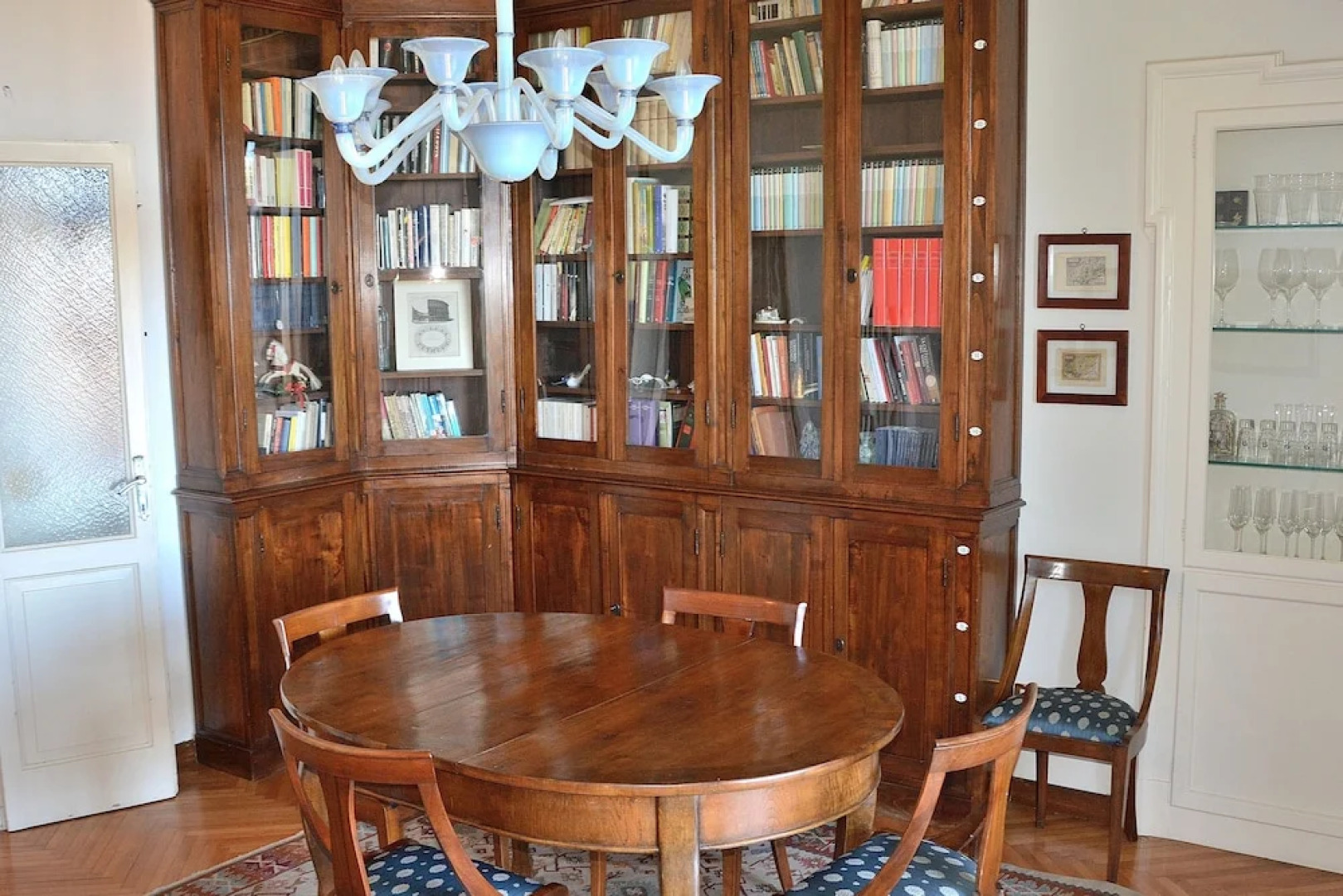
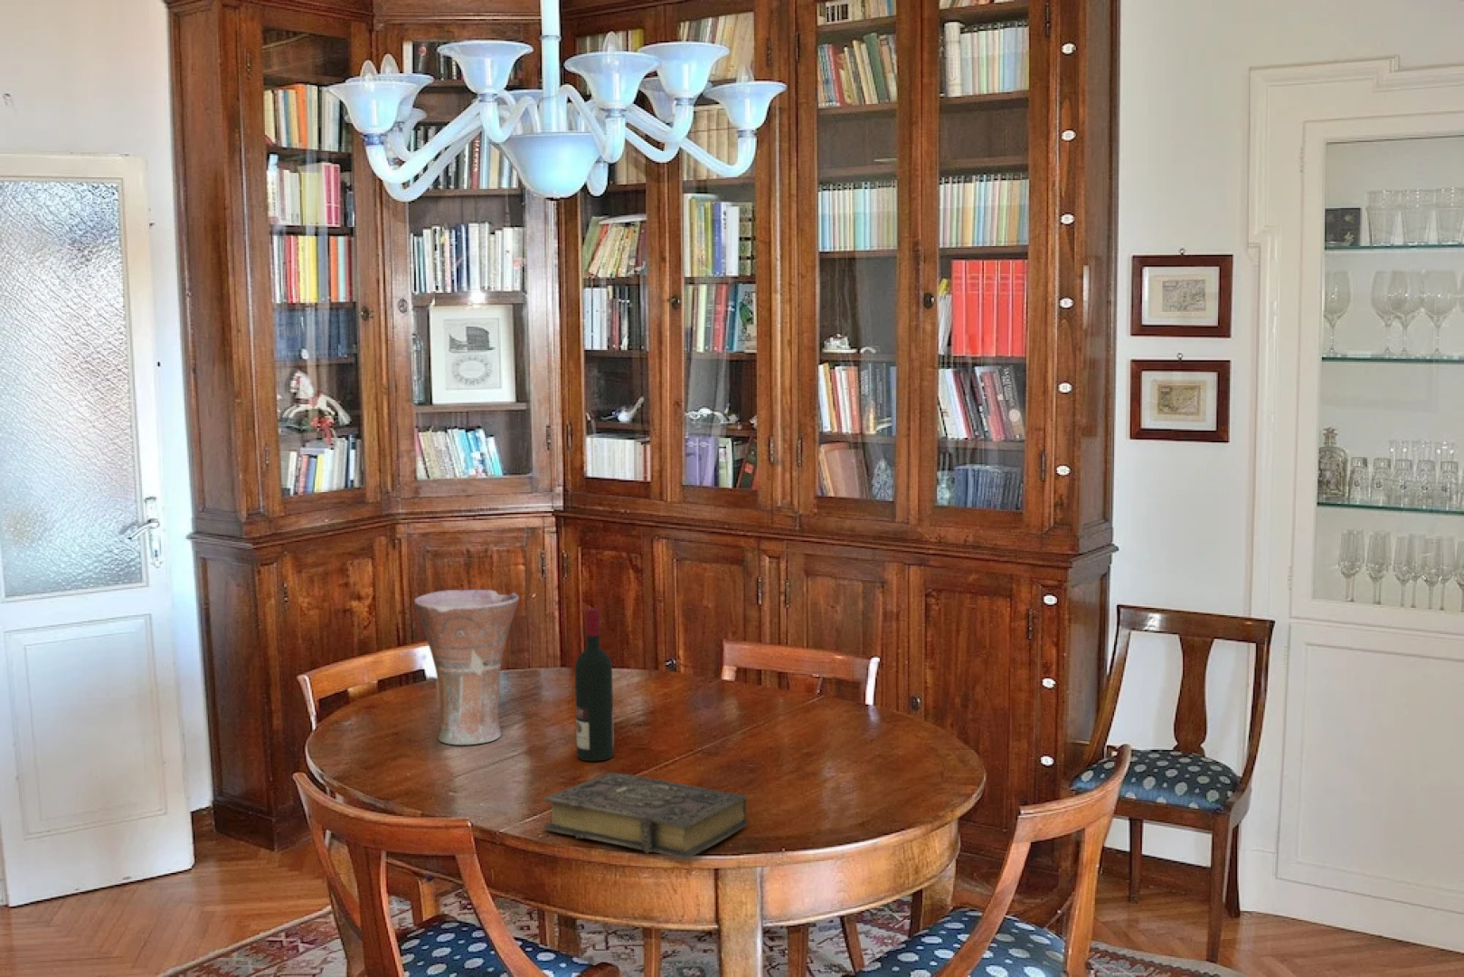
+ book (646, 811)
+ vase (469, 665)
+ alcohol (593, 683)
